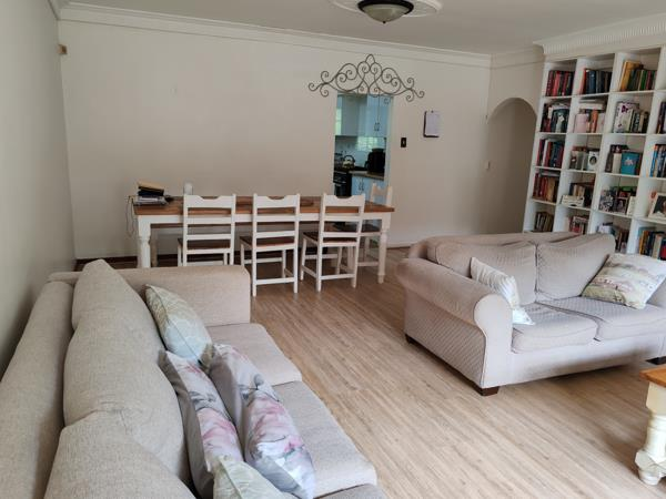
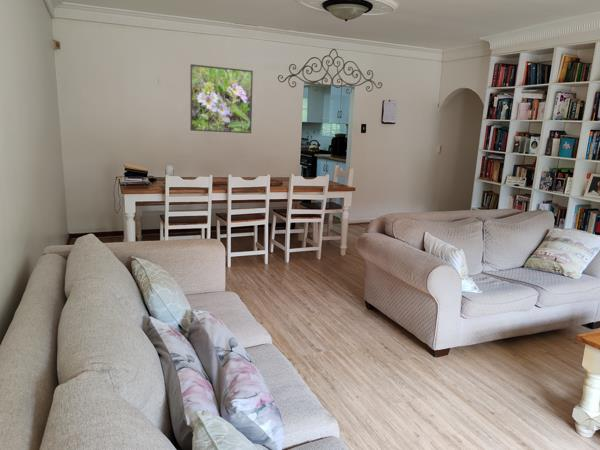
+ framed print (222, 100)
